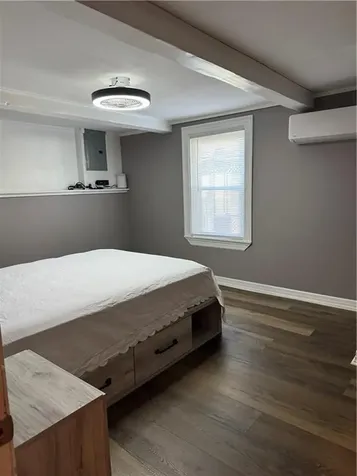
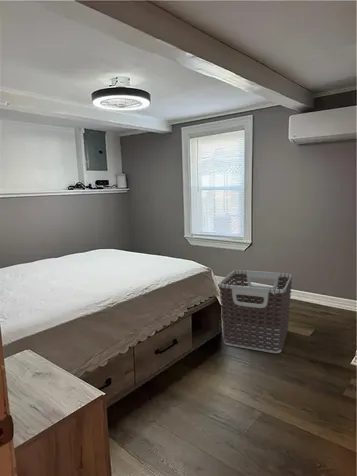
+ clothes hamper (256, 308)
